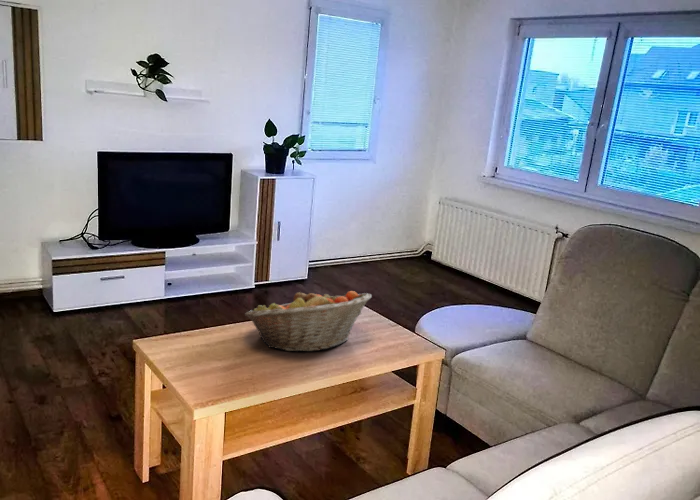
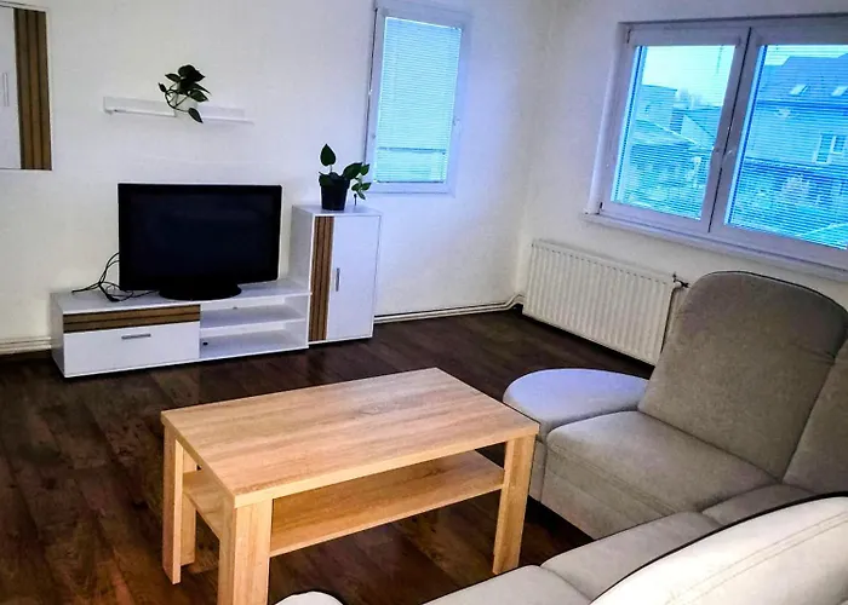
- fruit basket (309, 314)
